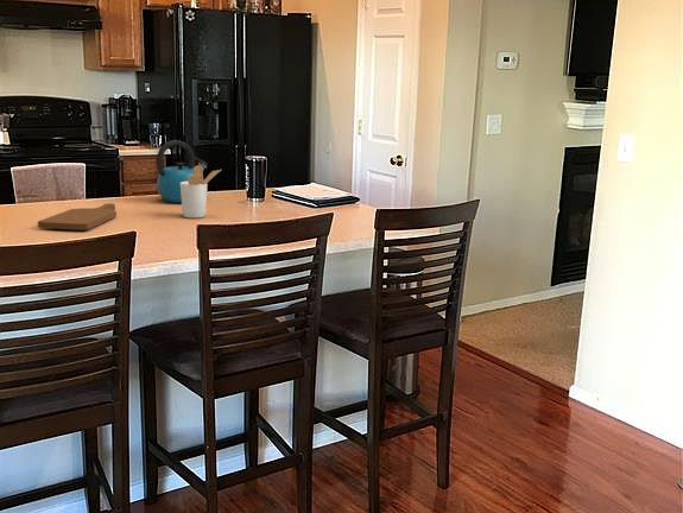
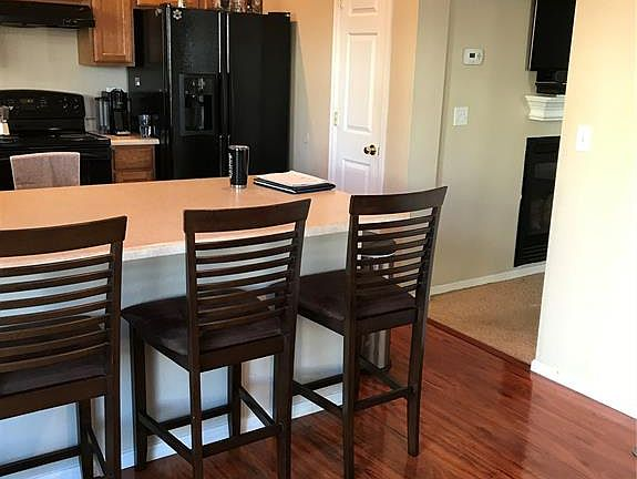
- kettle (182, 170)
- cutting board (88, 215)
- utensil holder (201, 191)
